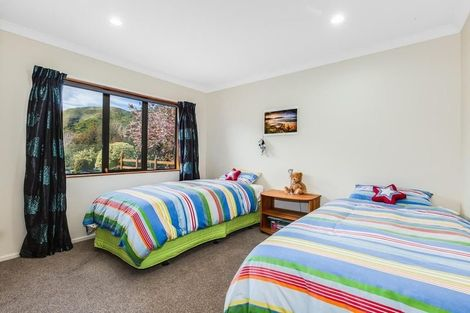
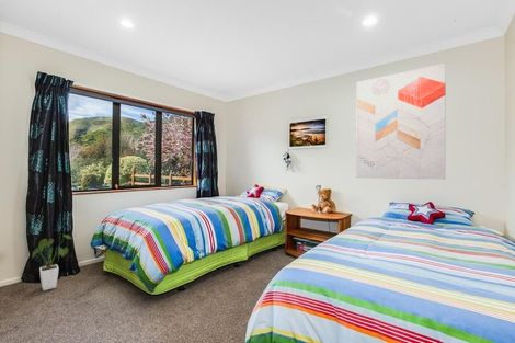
+ wall art (397, 126)
+ house plant (53, 260)
